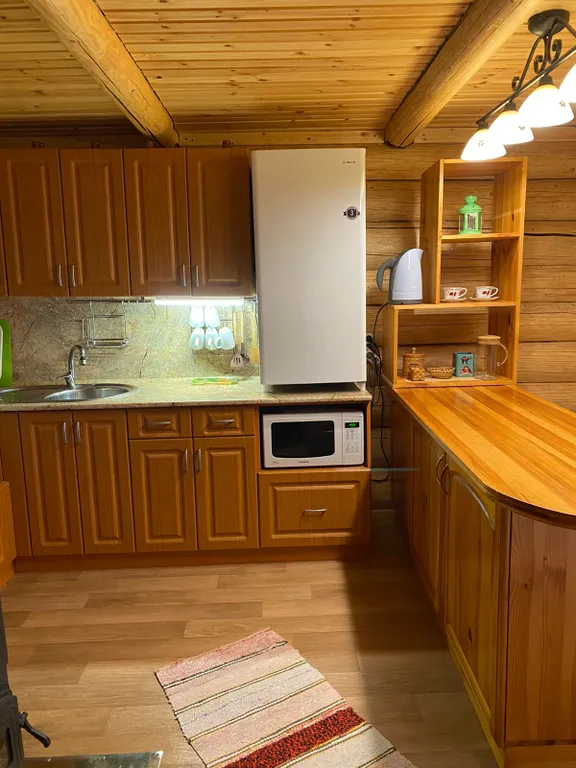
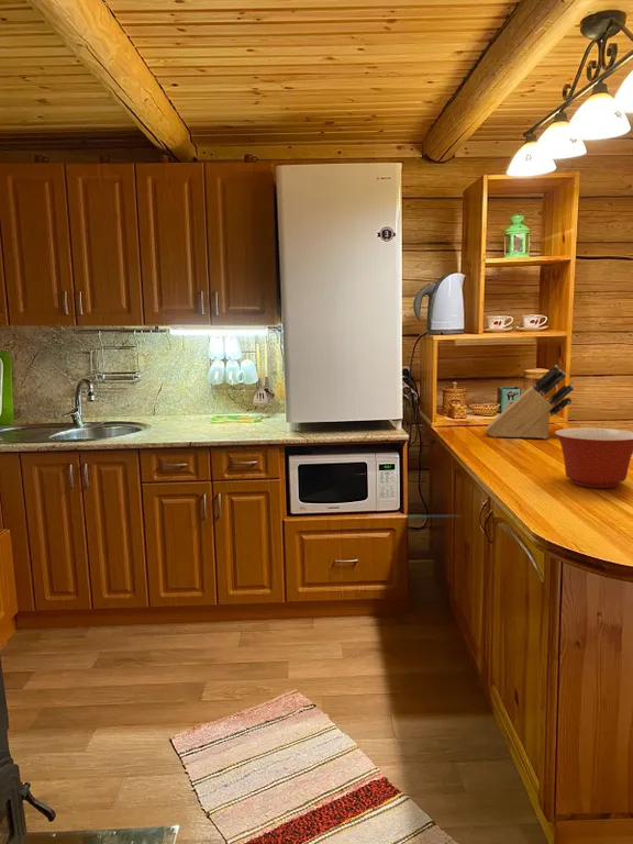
+ mixing bowl (596, 458)
+ knife block (529, 401)
